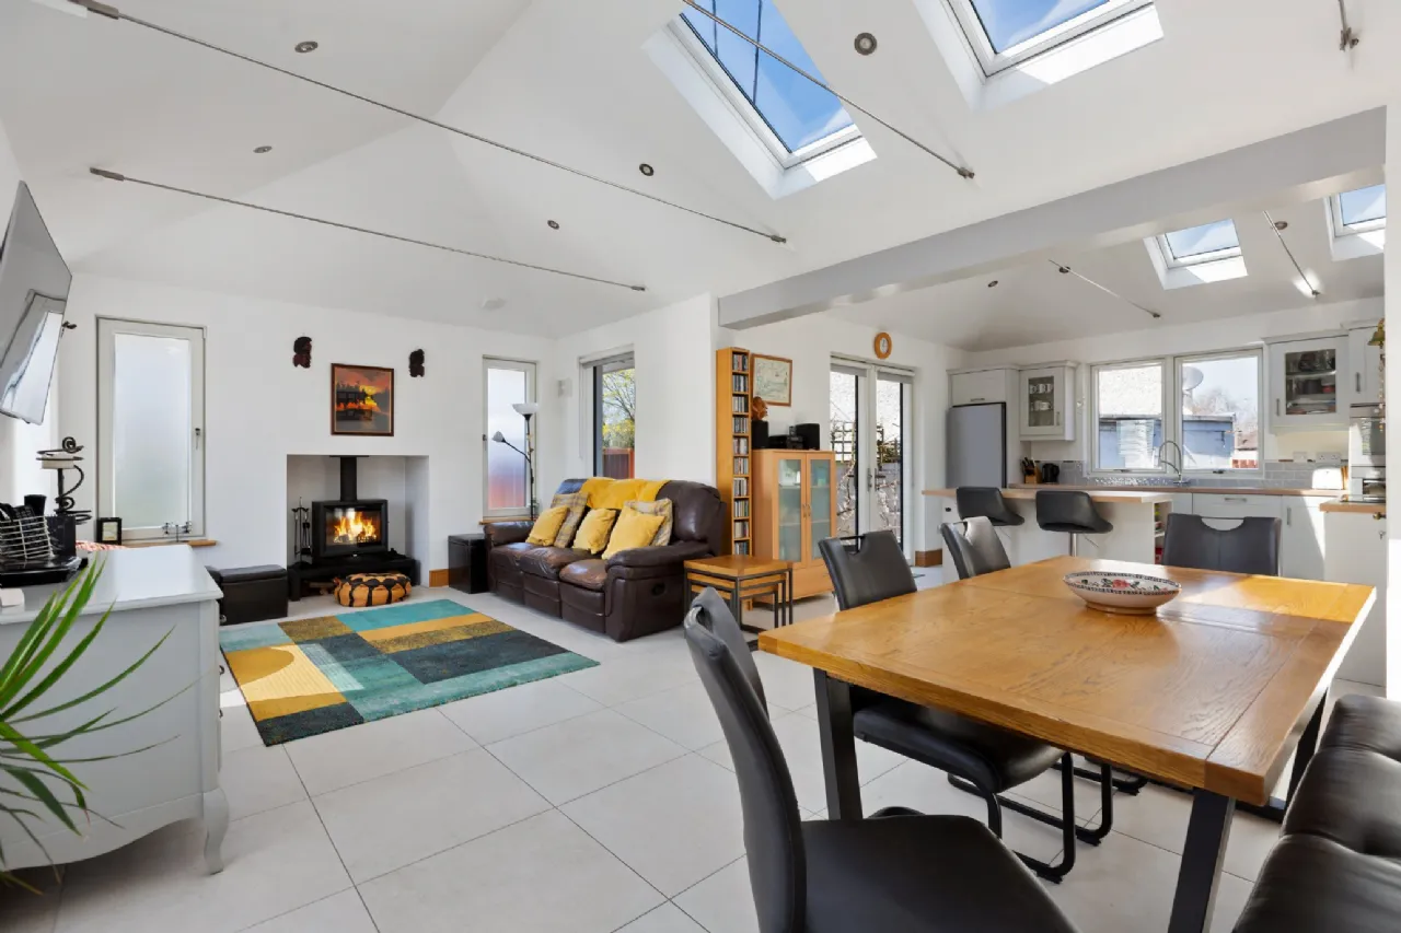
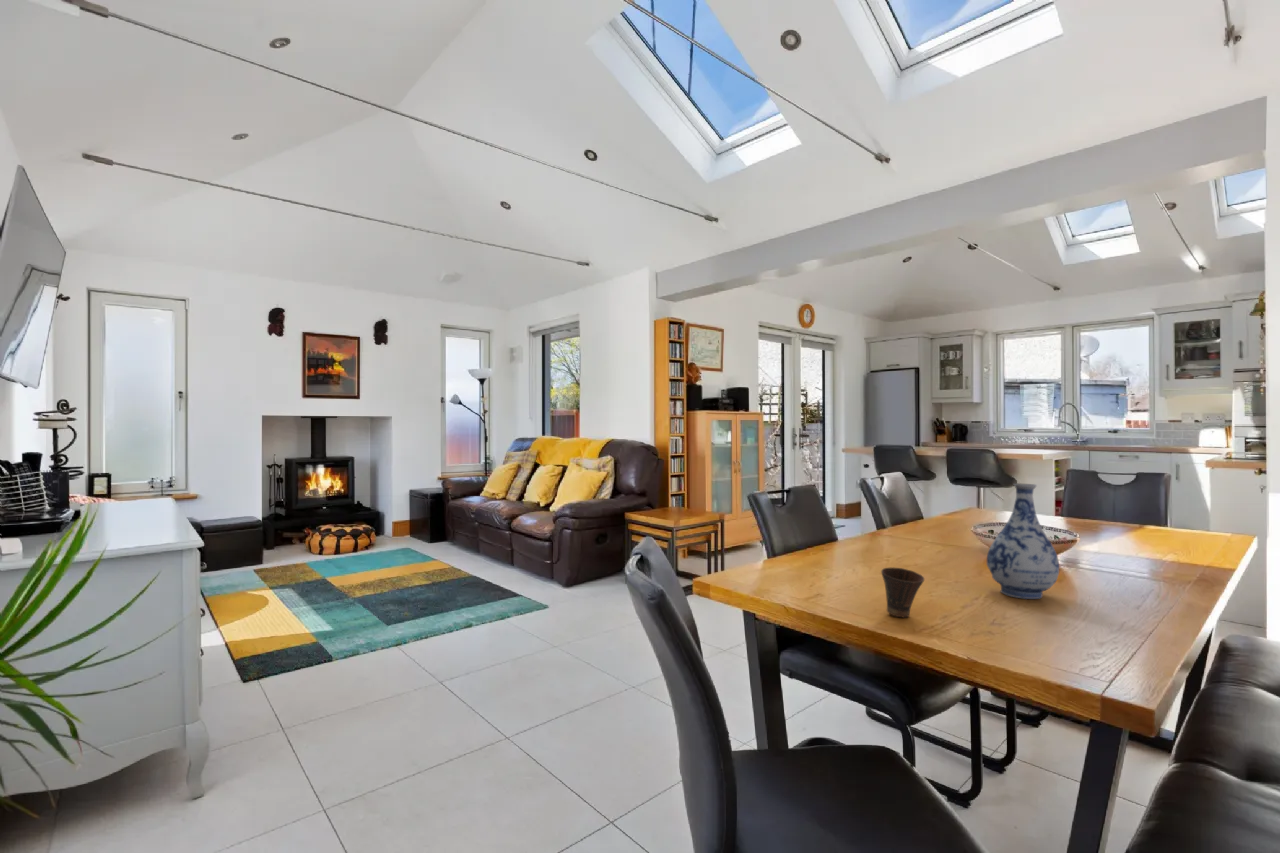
+ cup (902, 593)
+ vase (1022, 539)
